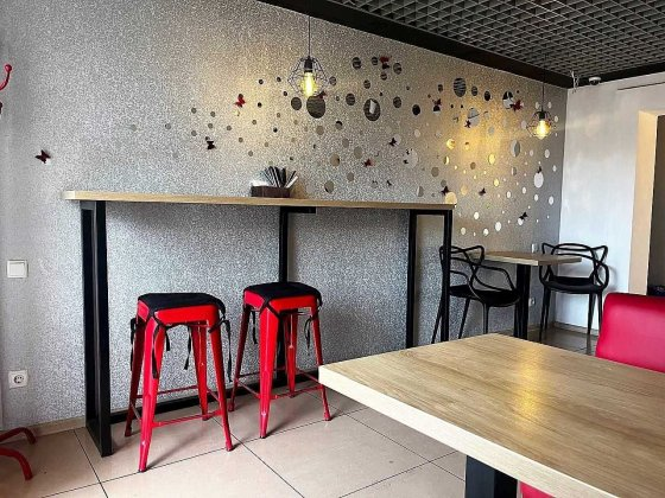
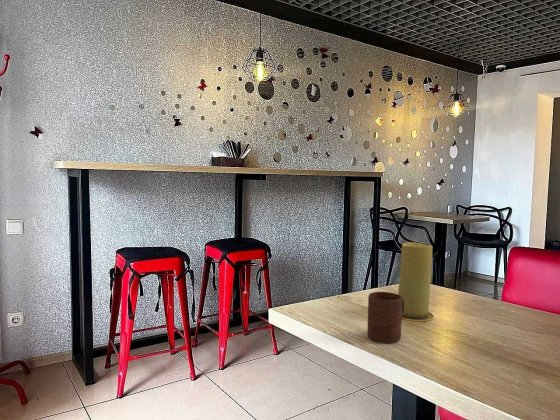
+ candle (413, 279)
+ cup (386, 315)
